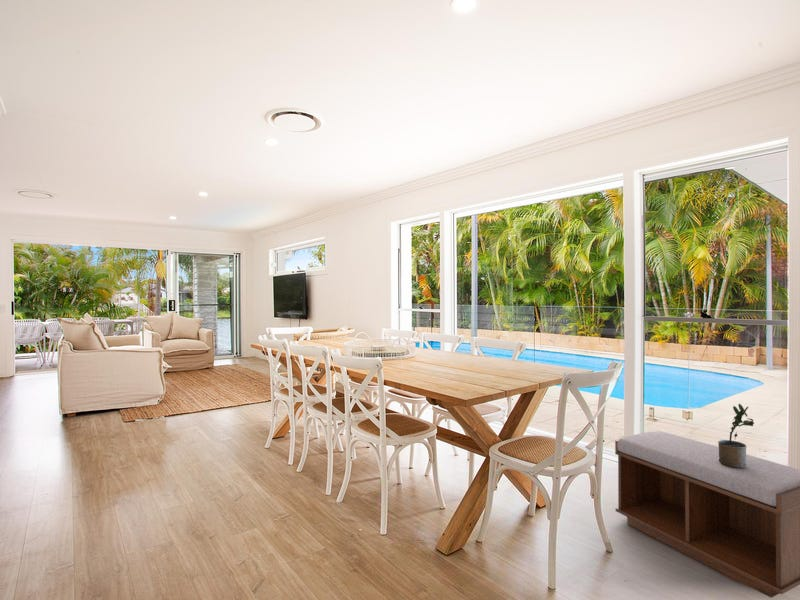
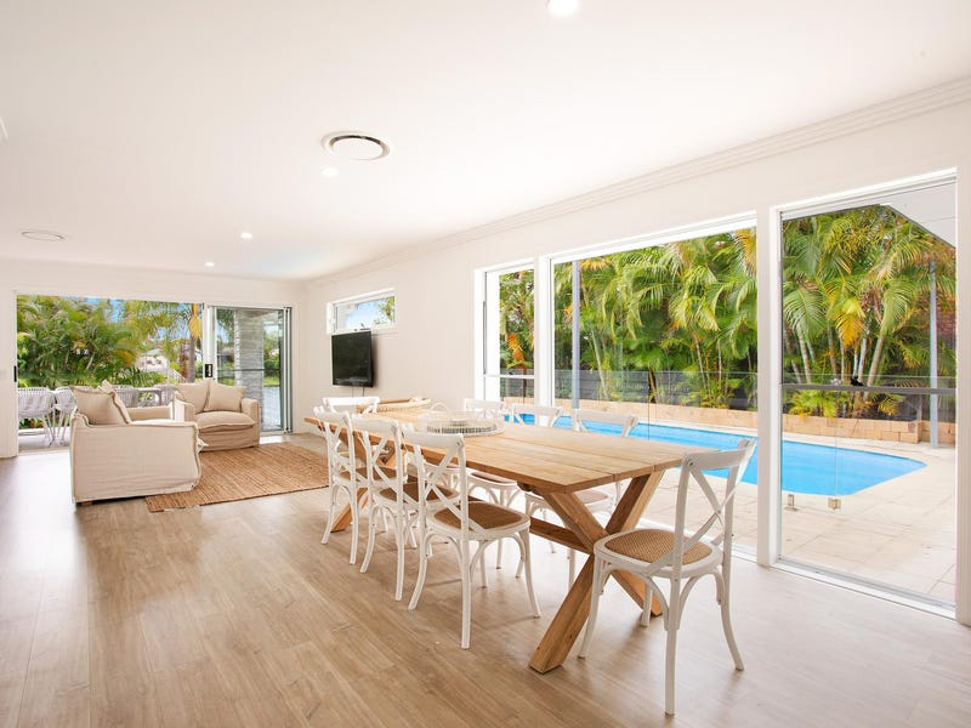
- bench (707, 499)
- potted plant (736, 435)
